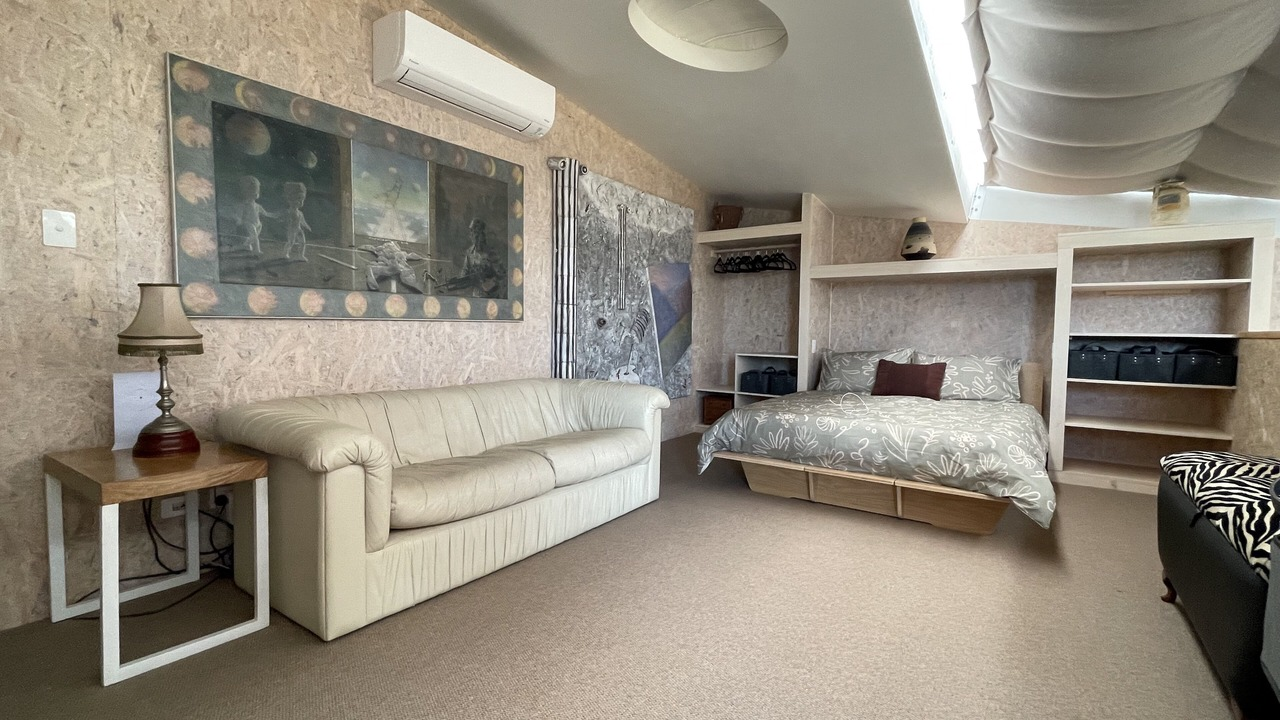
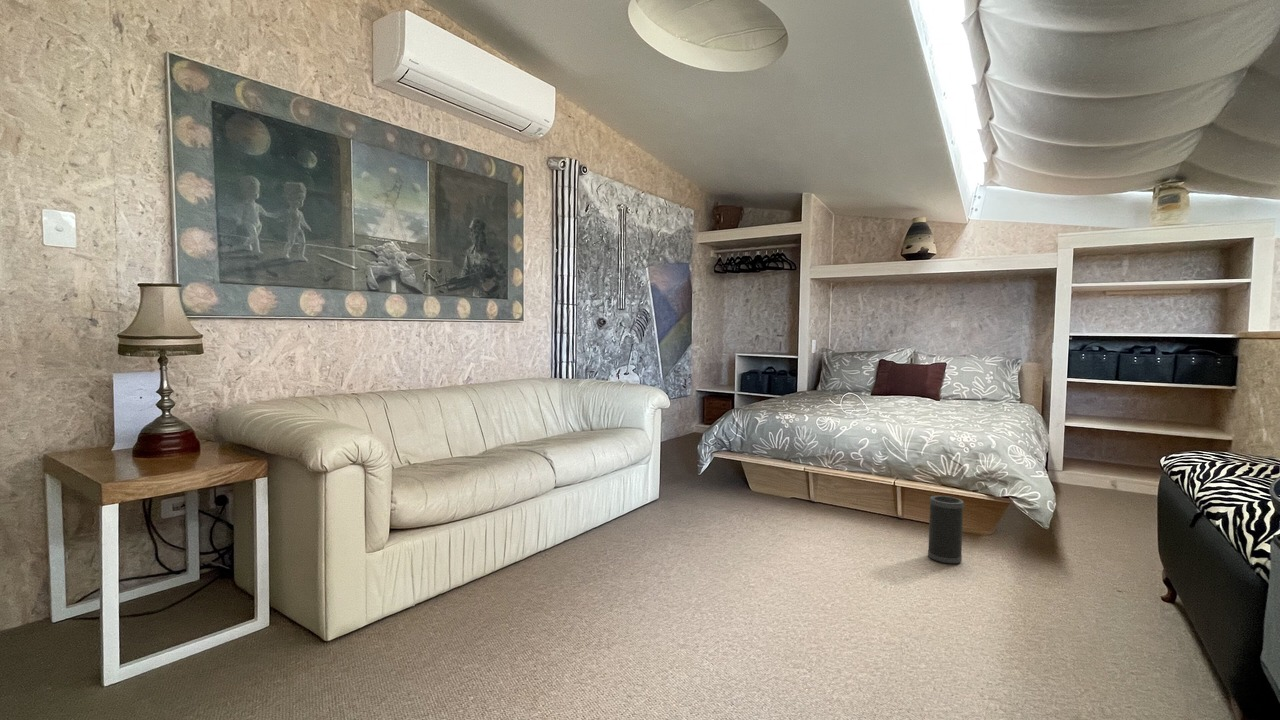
+ speaker (945, 529)
